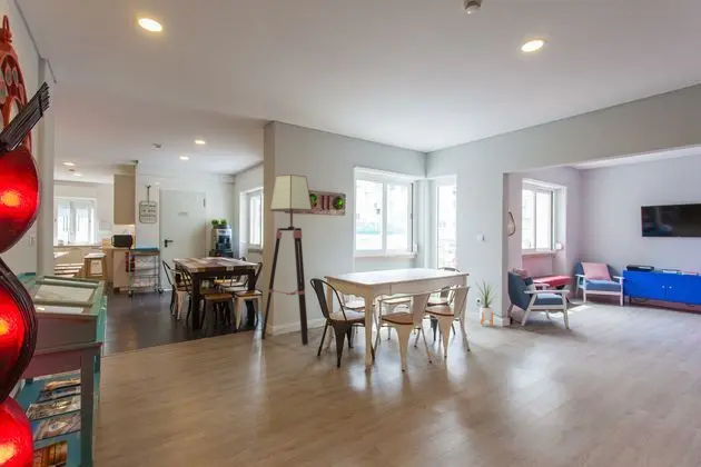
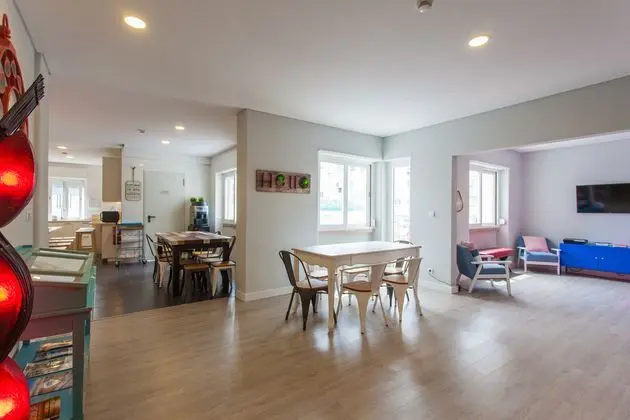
- house plant (486, 301)
- floor lamp (295, 255)
